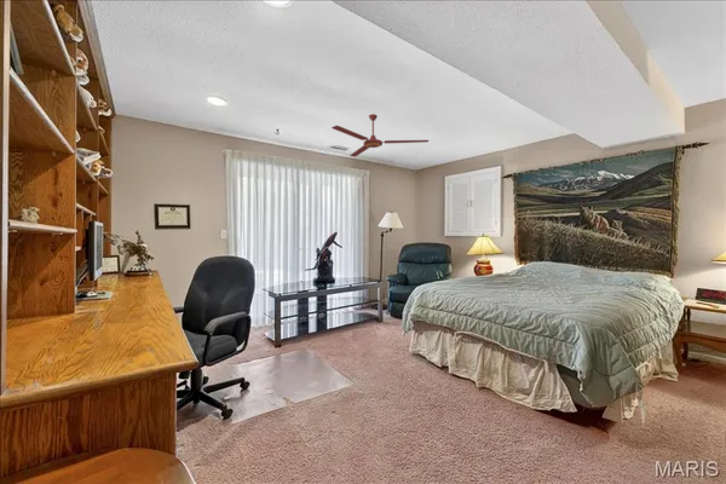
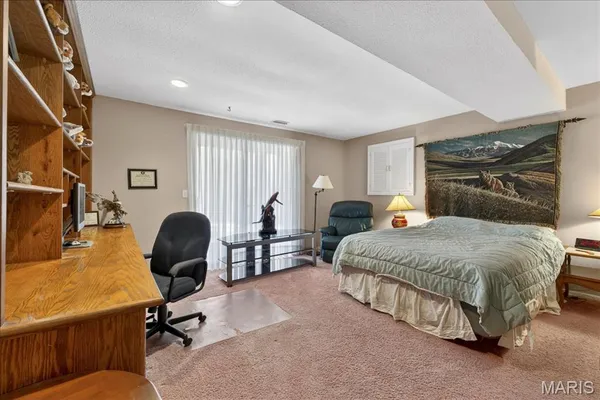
- ceiling fan (378, 139)
